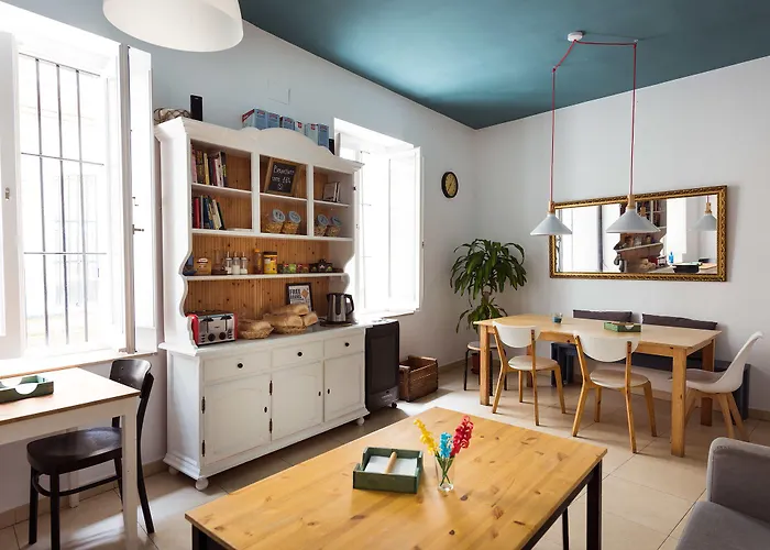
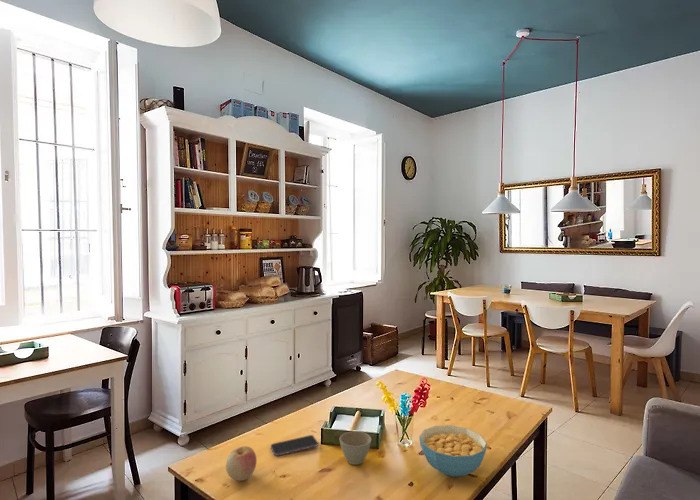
+ cereal bowl (452, 455)
+ flower pot (355, 449)
+ smartphone (294, 445)
+ apple (241, 463)
